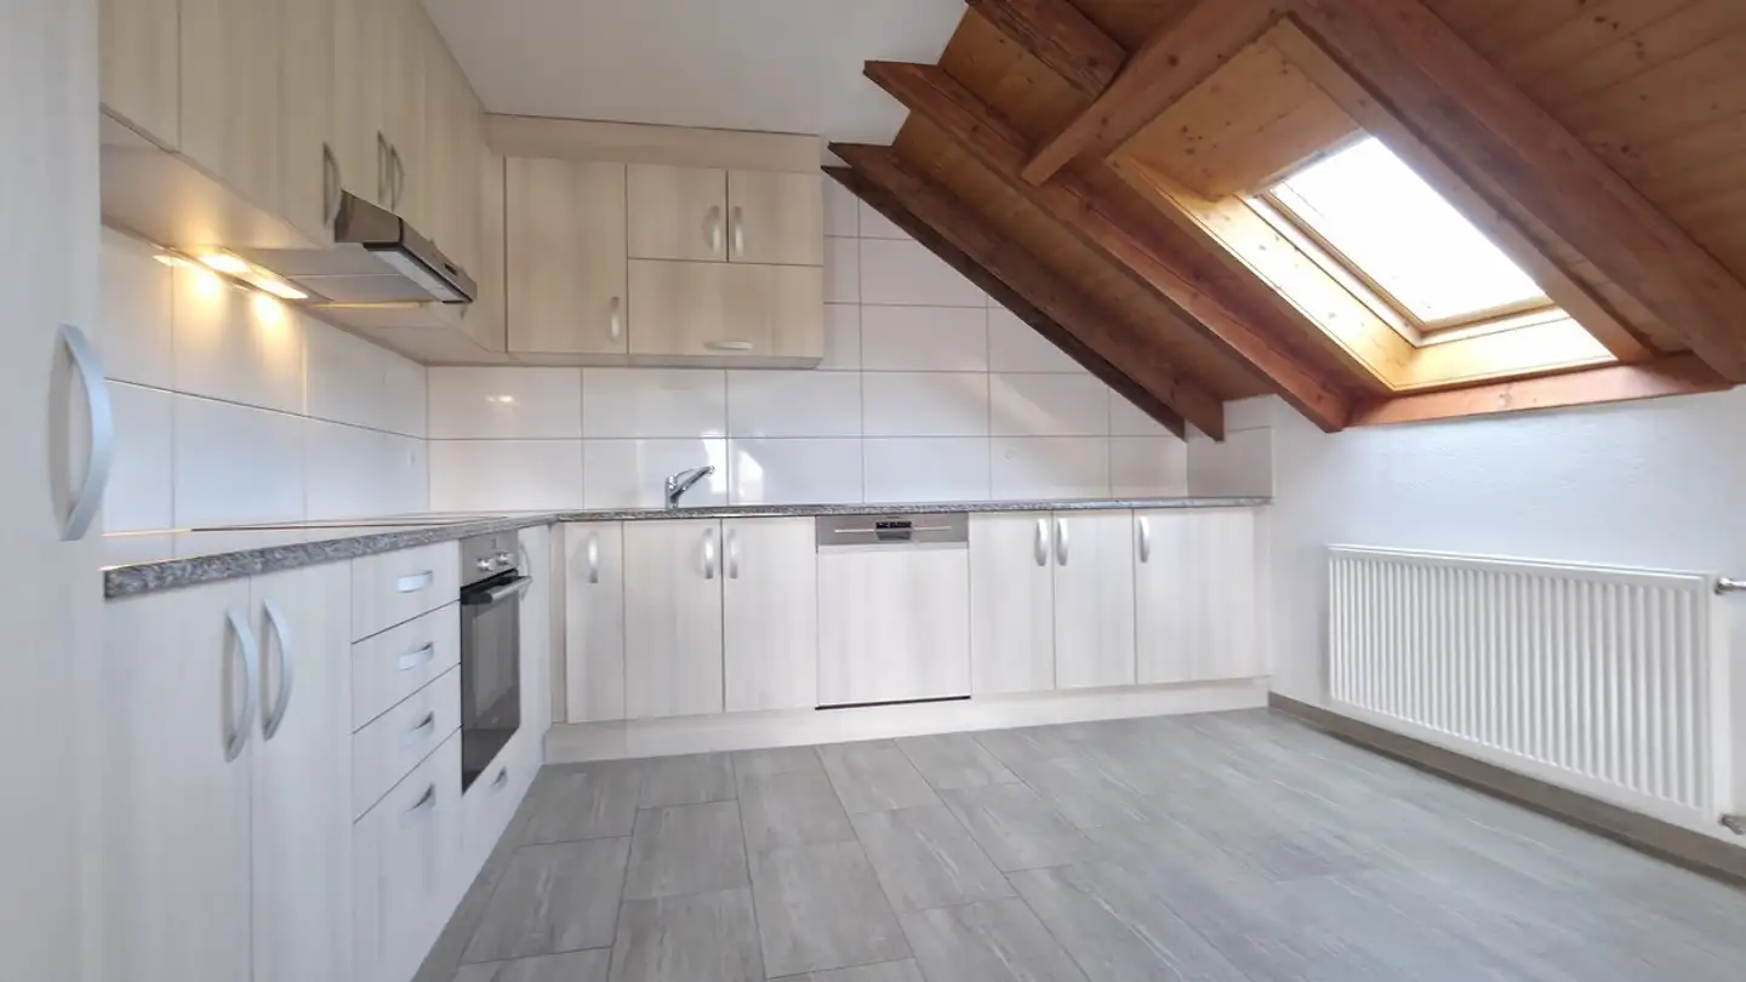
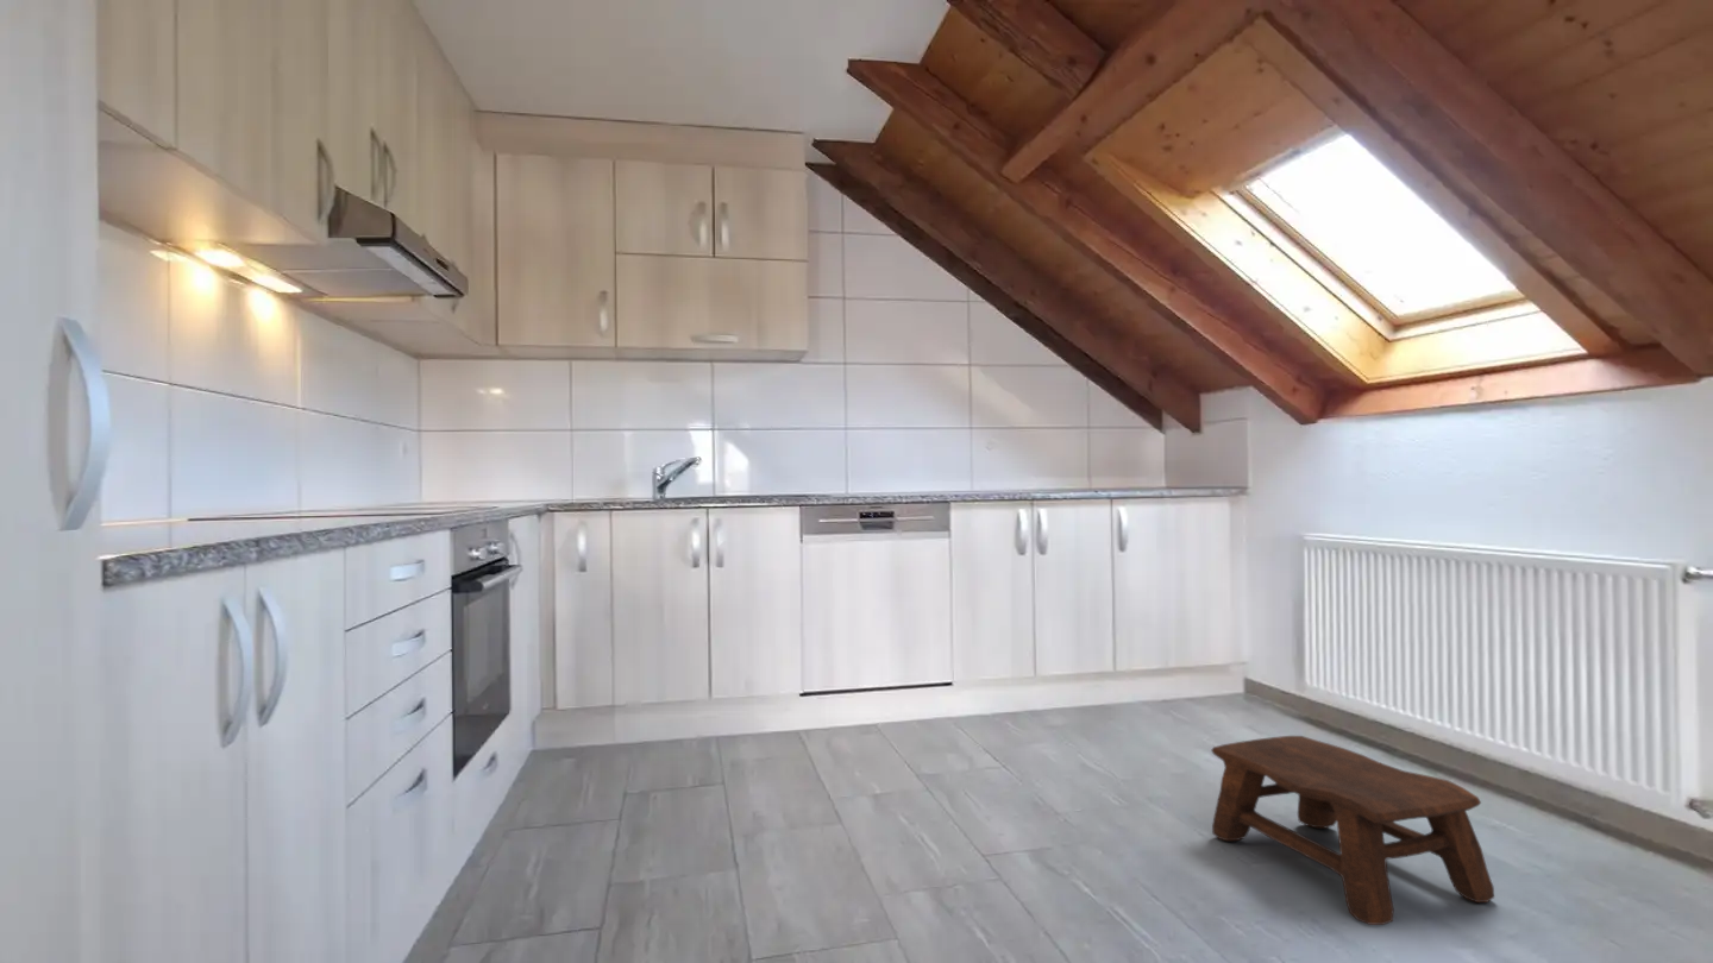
+ stool (1341, 816)
